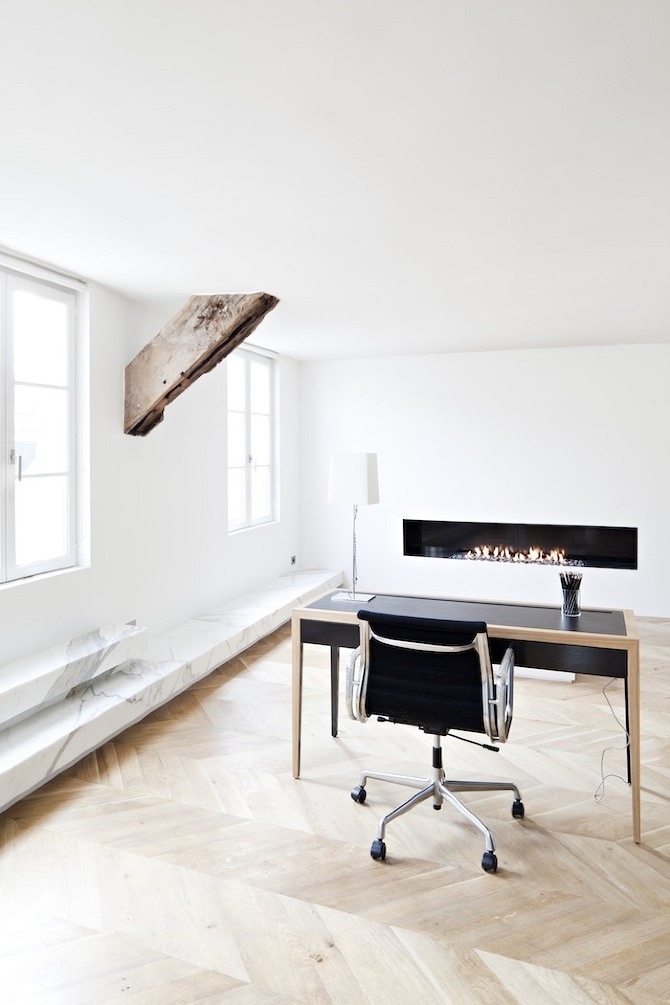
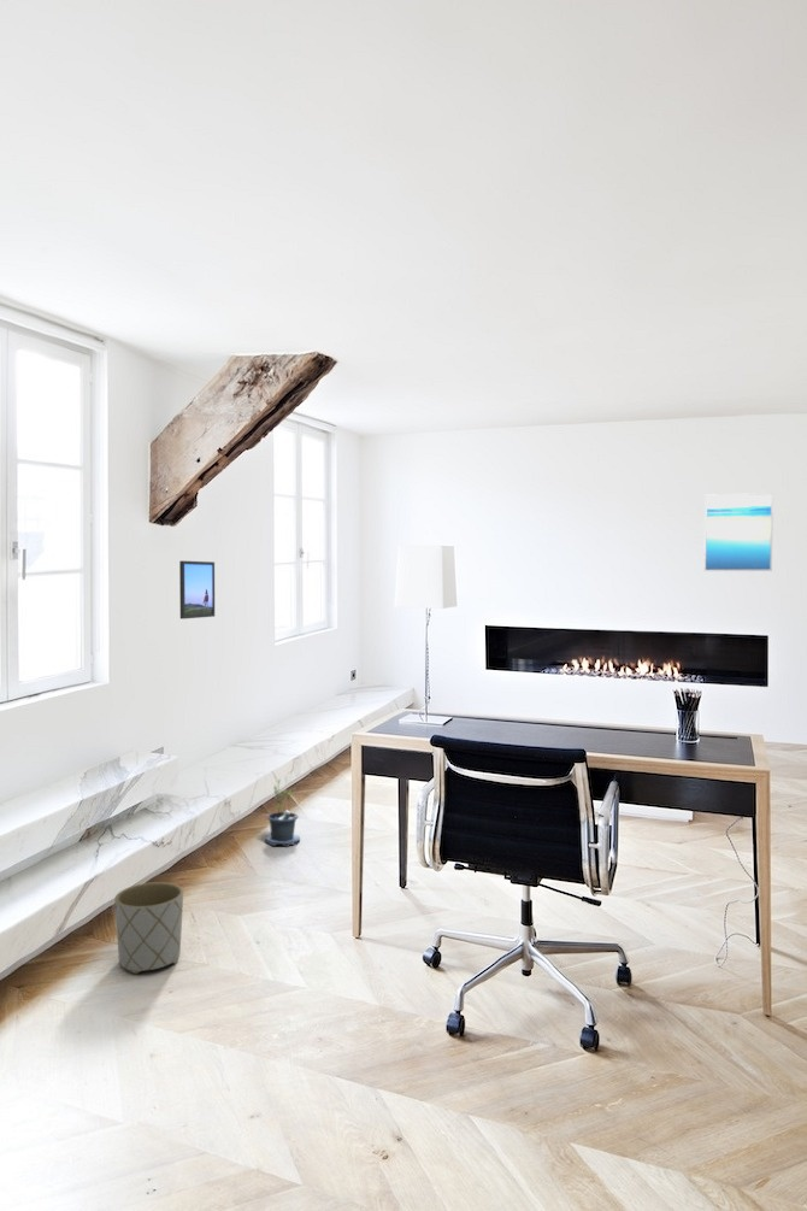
+ planter (149, 927)
+ potted plant (283, 809)
+ wall art (737, 533)
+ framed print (198, 589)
